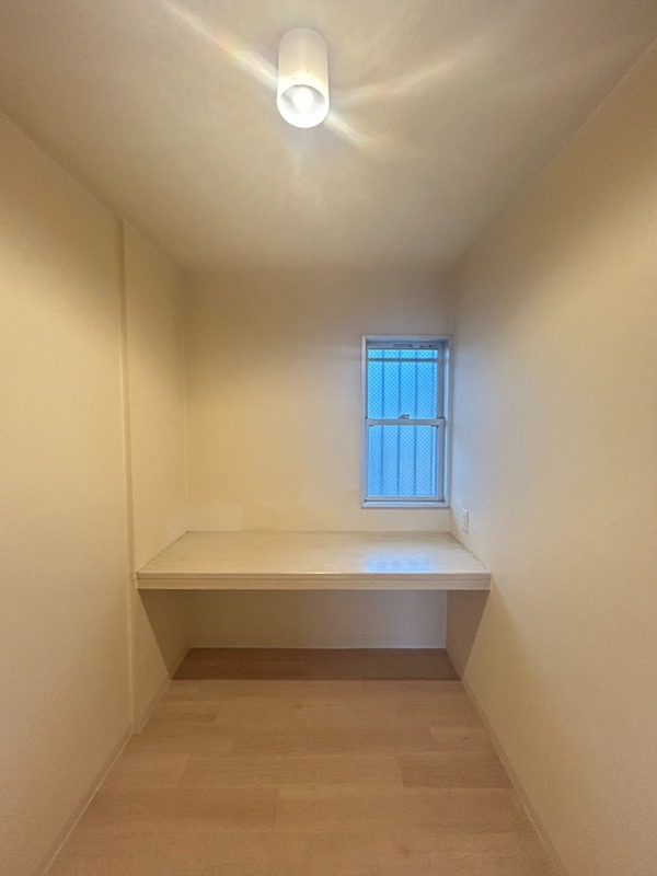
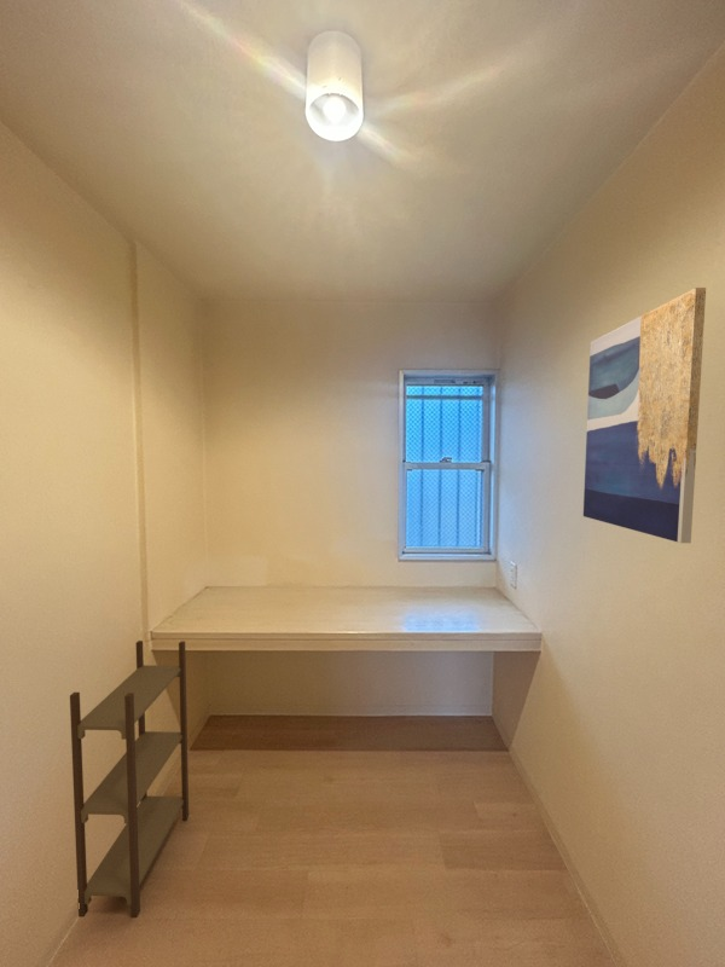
+ shelving unit (138, 764)
+ wall art (632, 424)
